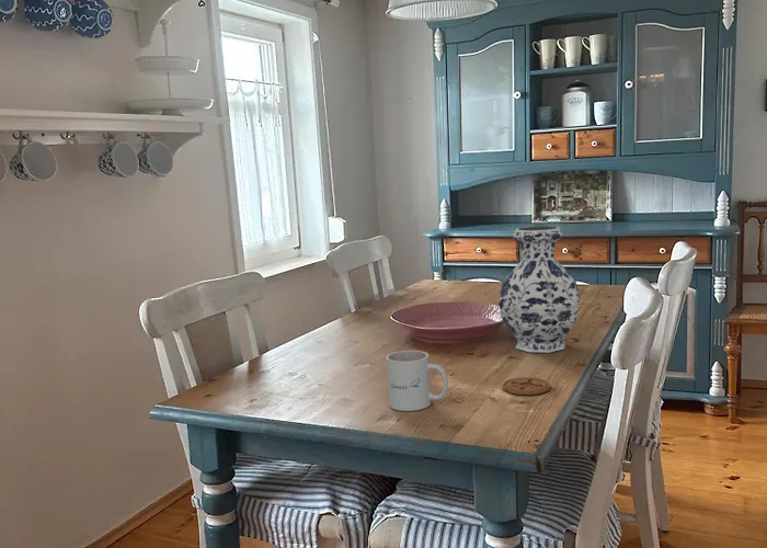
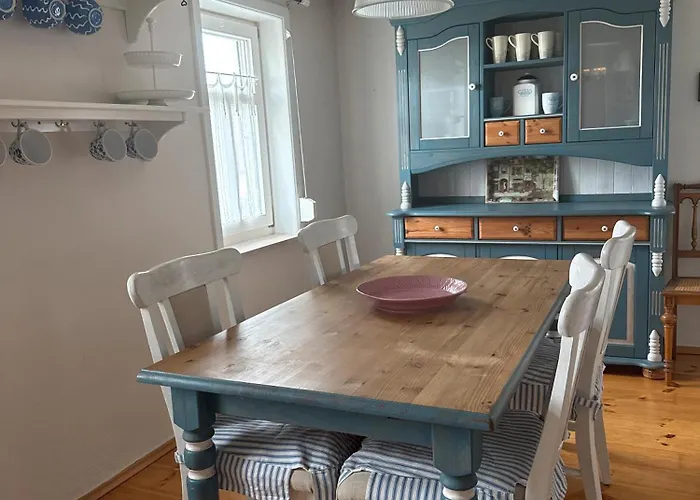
- coaster (526, 386)
- mug (416, 380)
- vase (539, 287)
